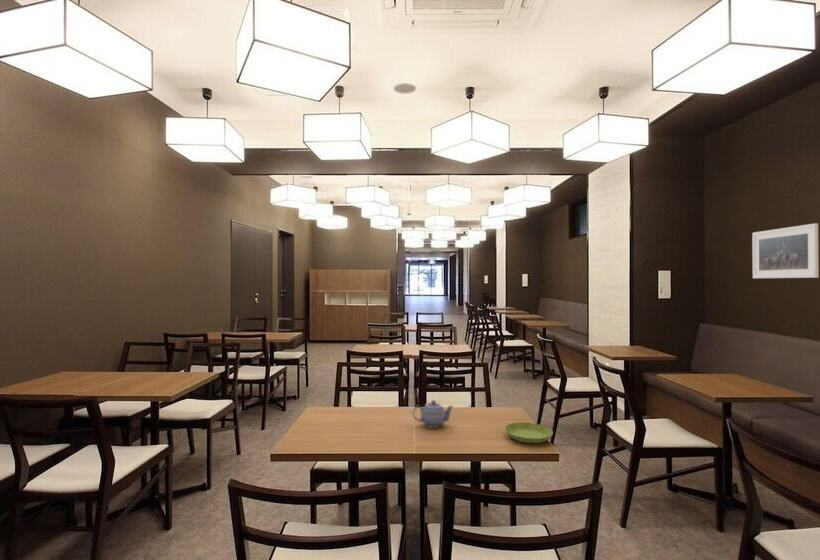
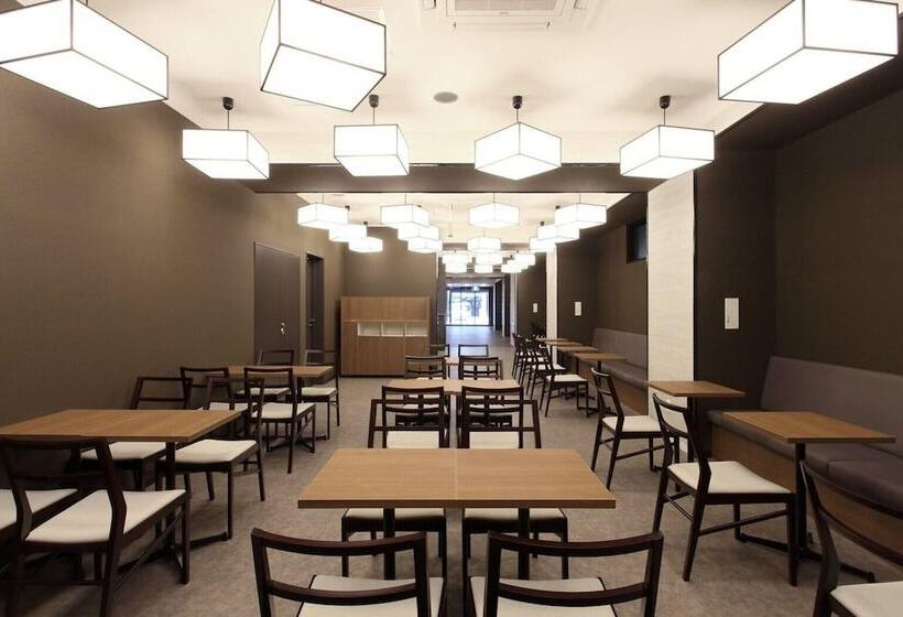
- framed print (782, 253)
- saucer (528, 433)
- teapot (433, 412)
